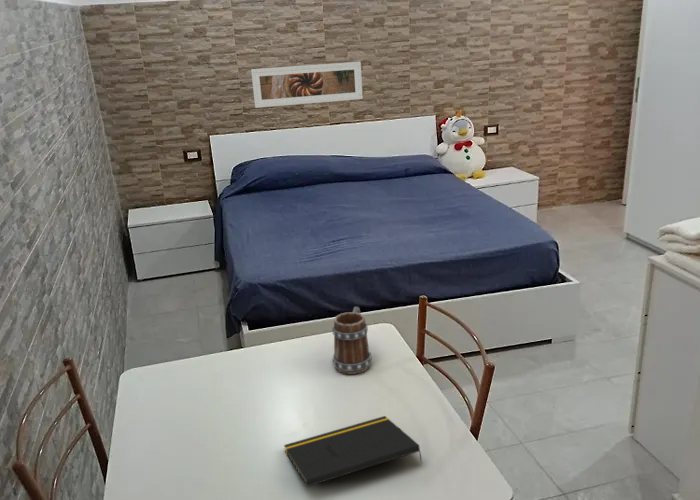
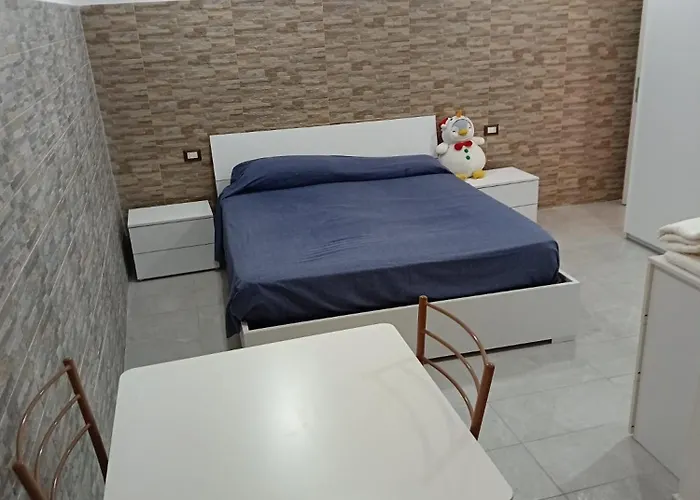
- notepad (349, 448)
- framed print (308, 84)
- mug (352, 338)
